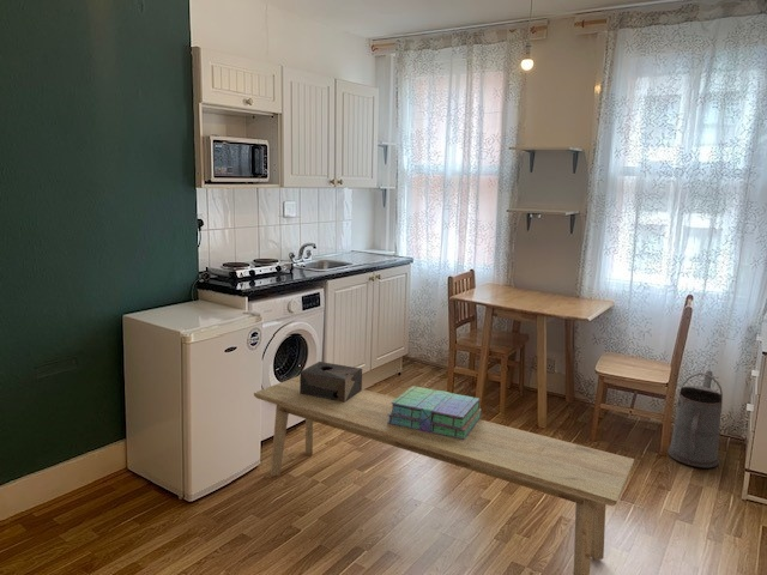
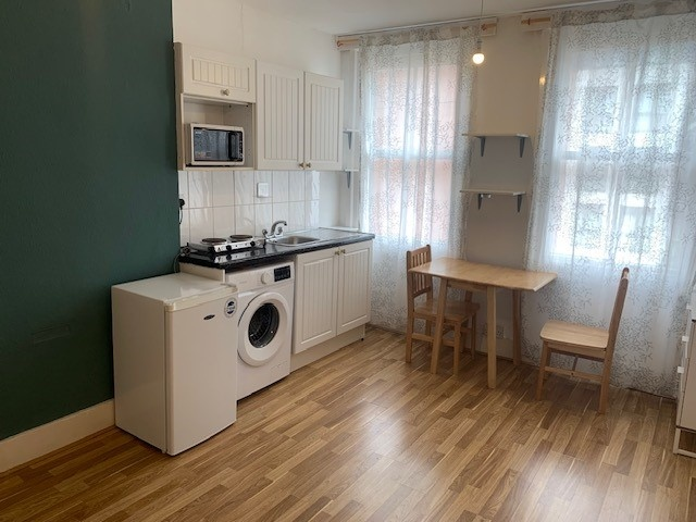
- watering can (700, 410)
- stack of books (435, 408)
- box (331, 380)
- bench (421, 454)
